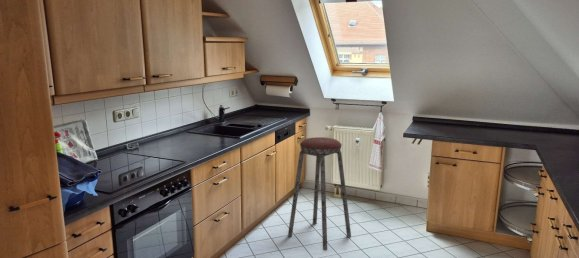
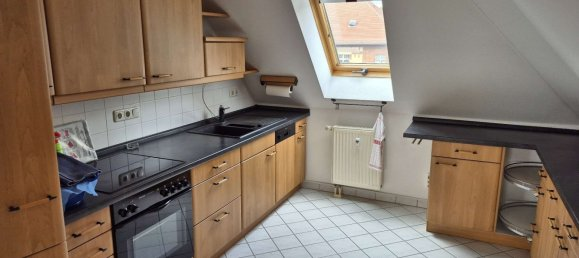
- music stool (321, 188)
